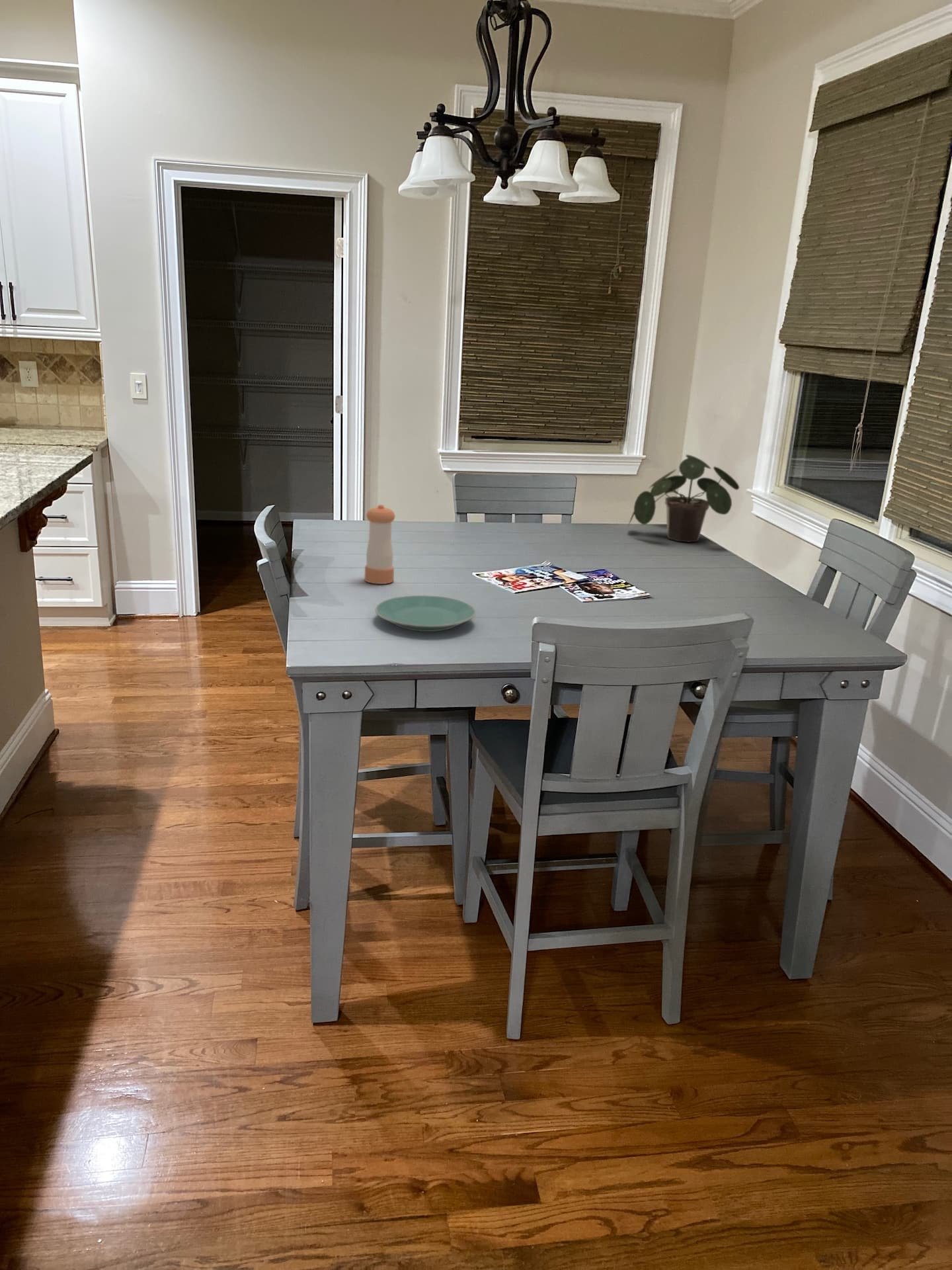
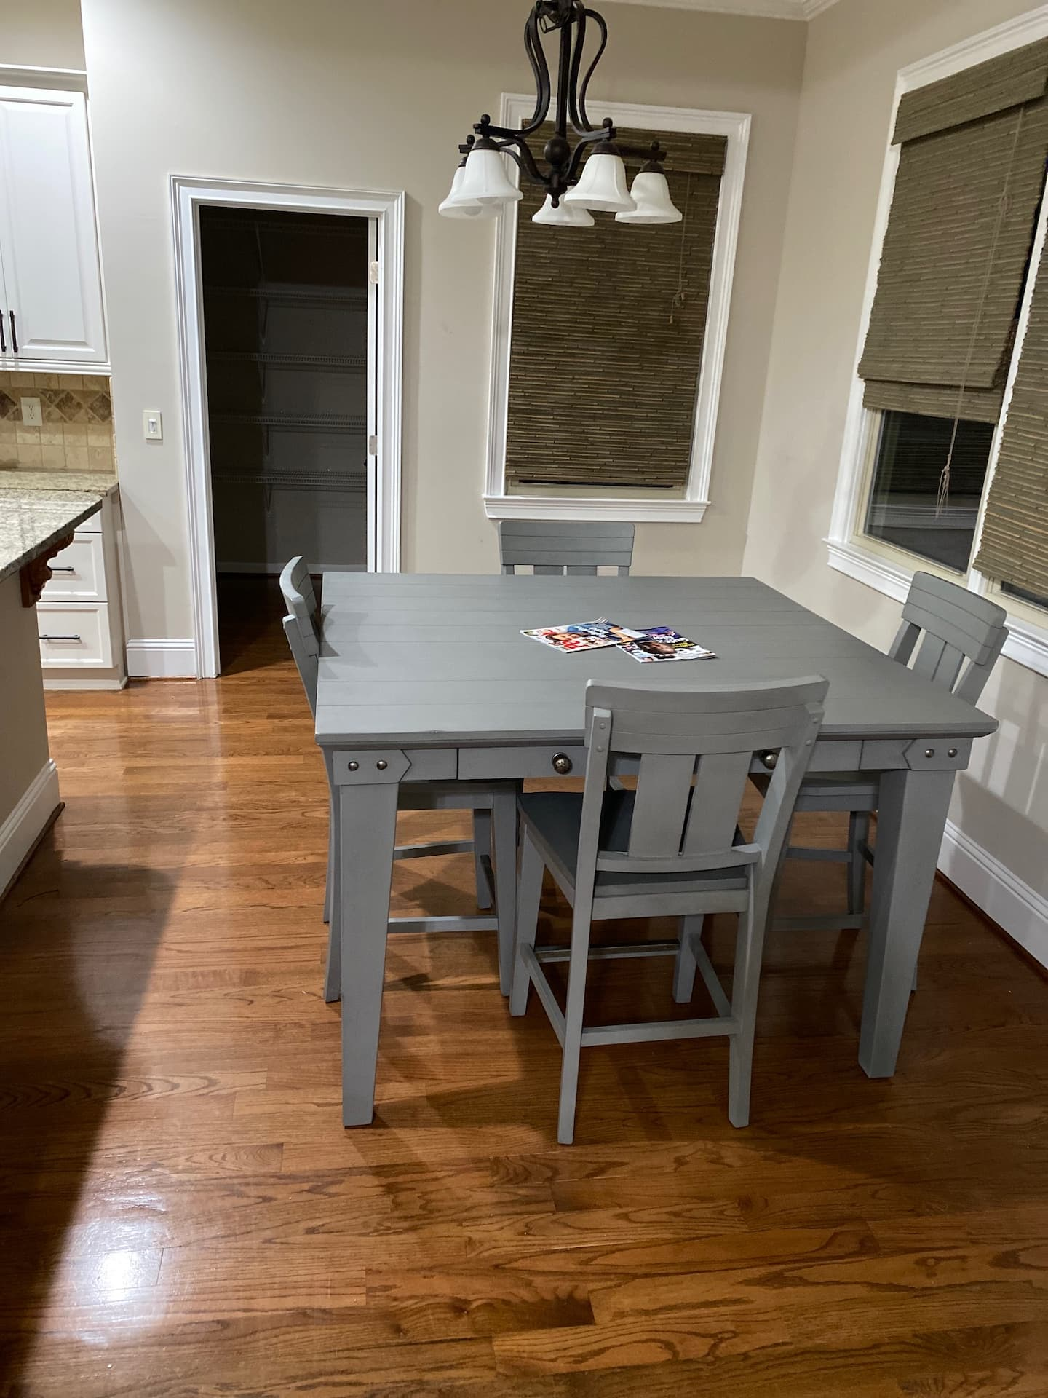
- potted plant (684, 497)
- plate (425, 614)
- pepper shaker (379, 542)
